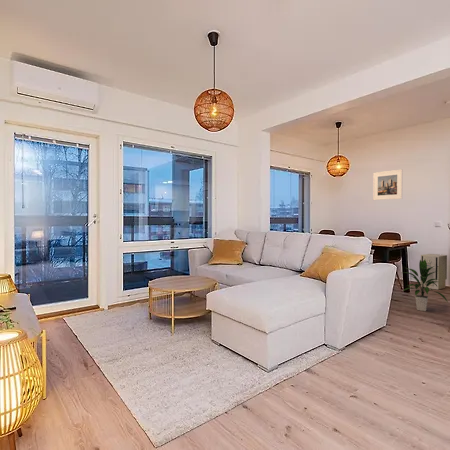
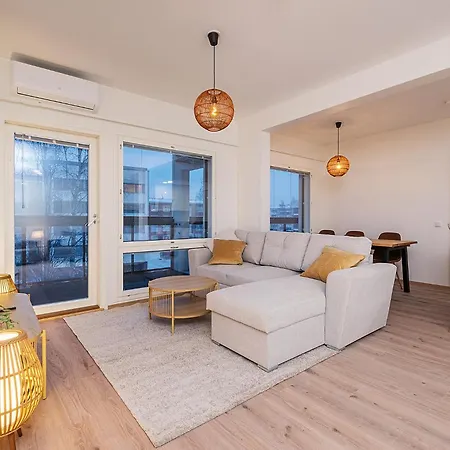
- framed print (387, 185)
- air purifier (433, 271)
- indoor plant (423, 285)
